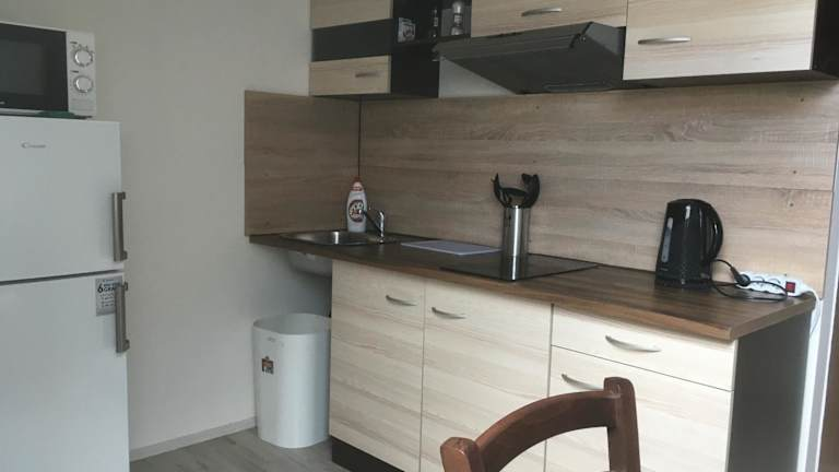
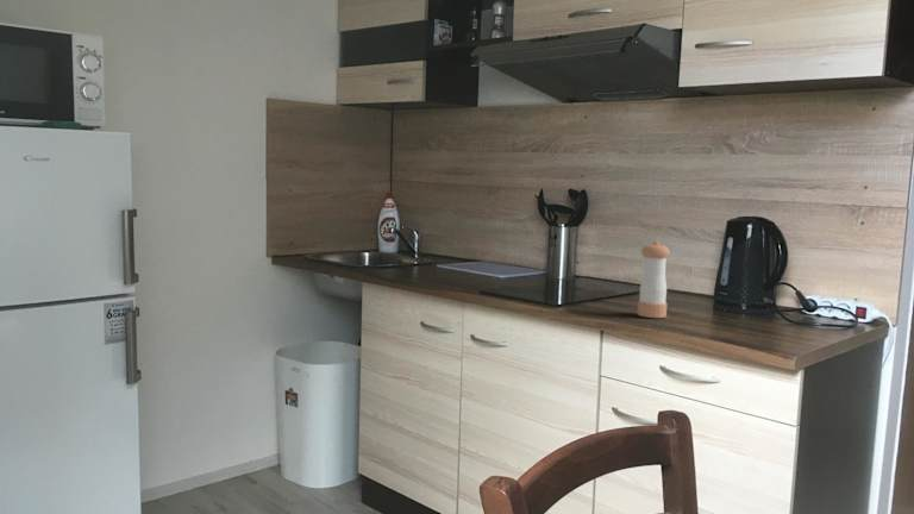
+ pepper shaker (653, 278)
